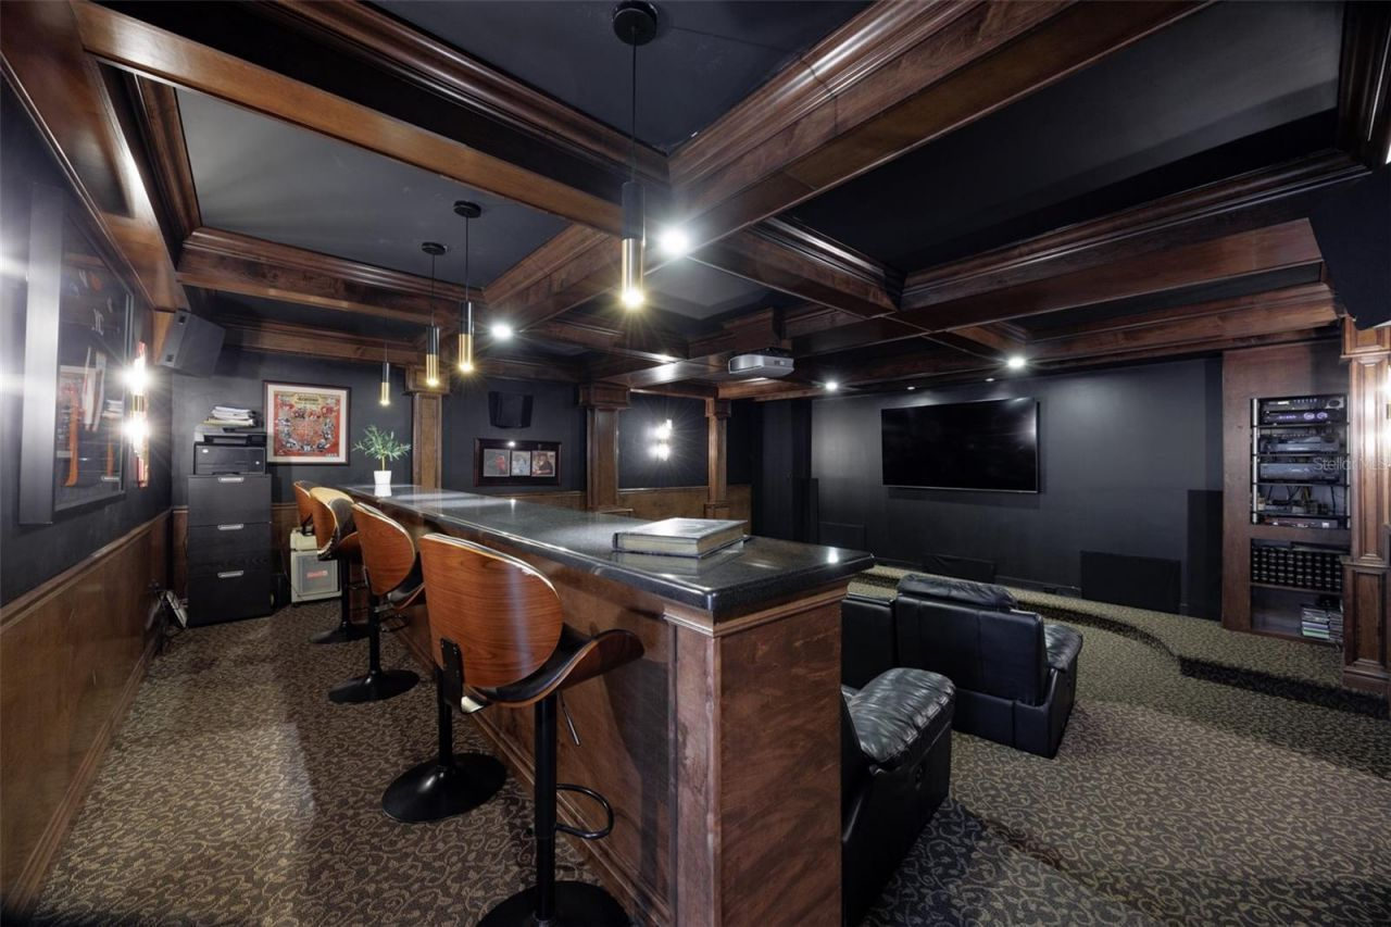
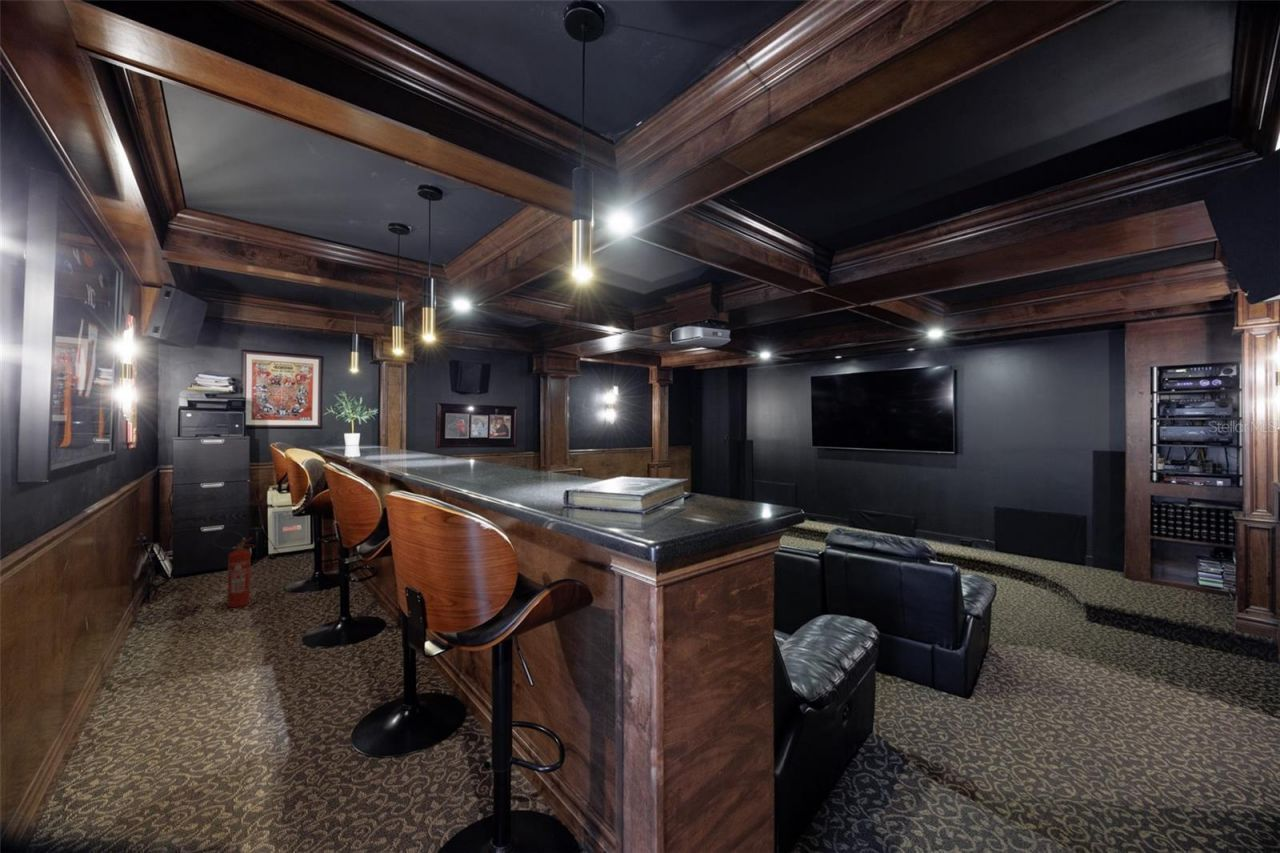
+ fire extinguisher (233, 567)
